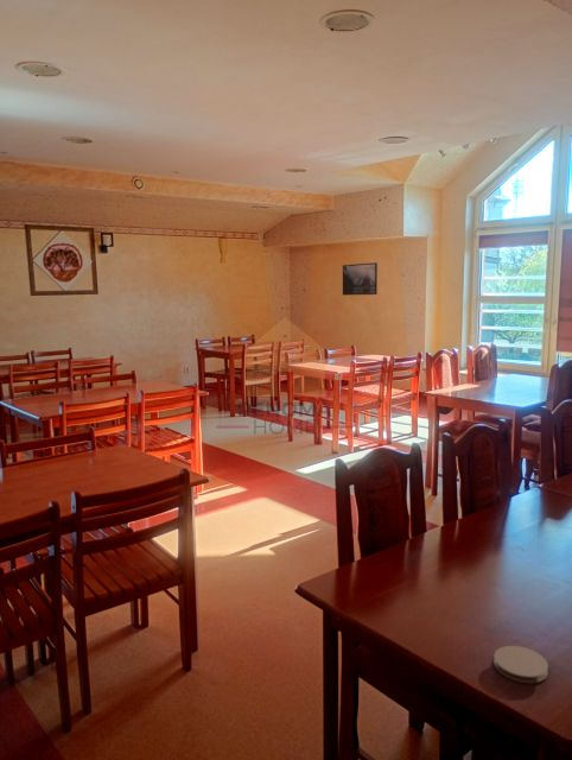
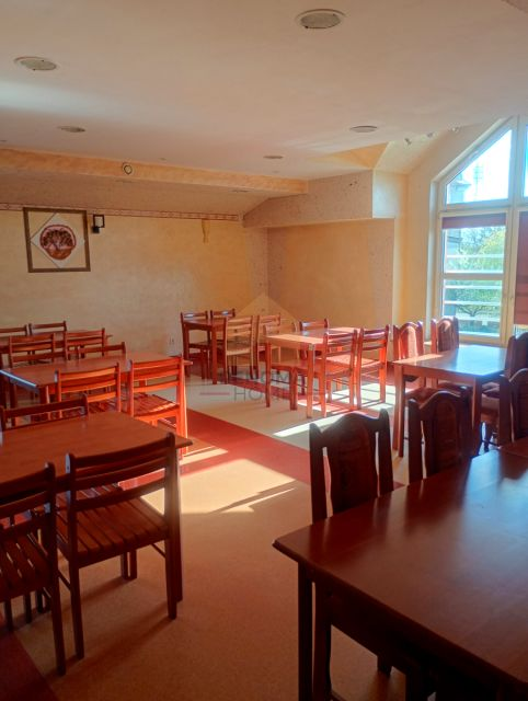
- coaster (520, 663)
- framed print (358, 279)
